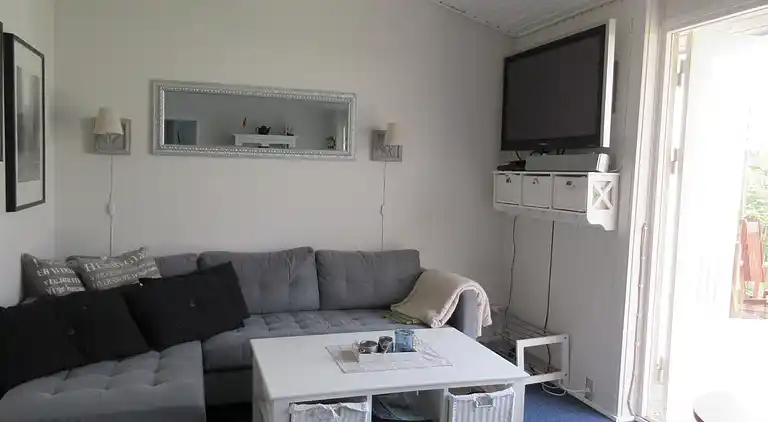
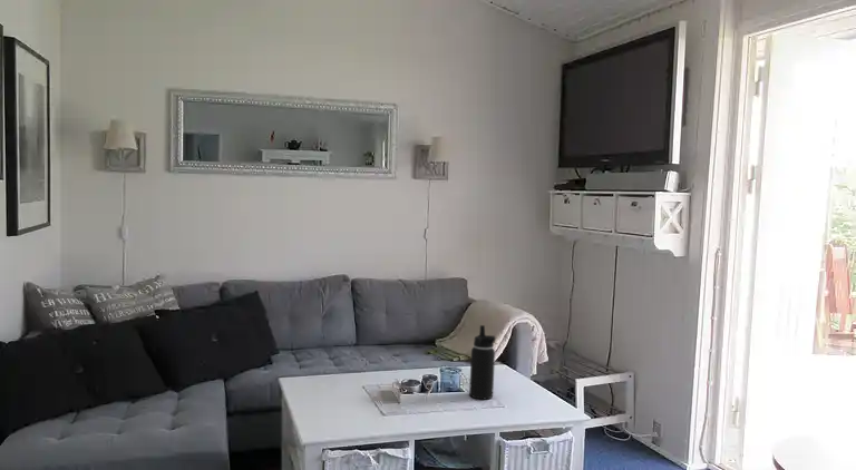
+ water bottle (483, 362)
